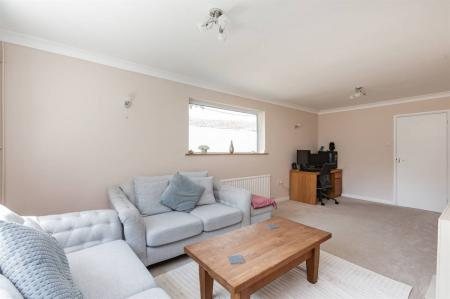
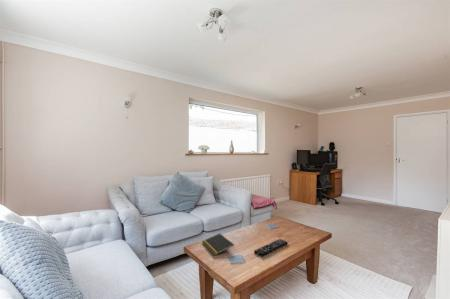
+ remote control (271, 246)
+ notepad (217, 243)
